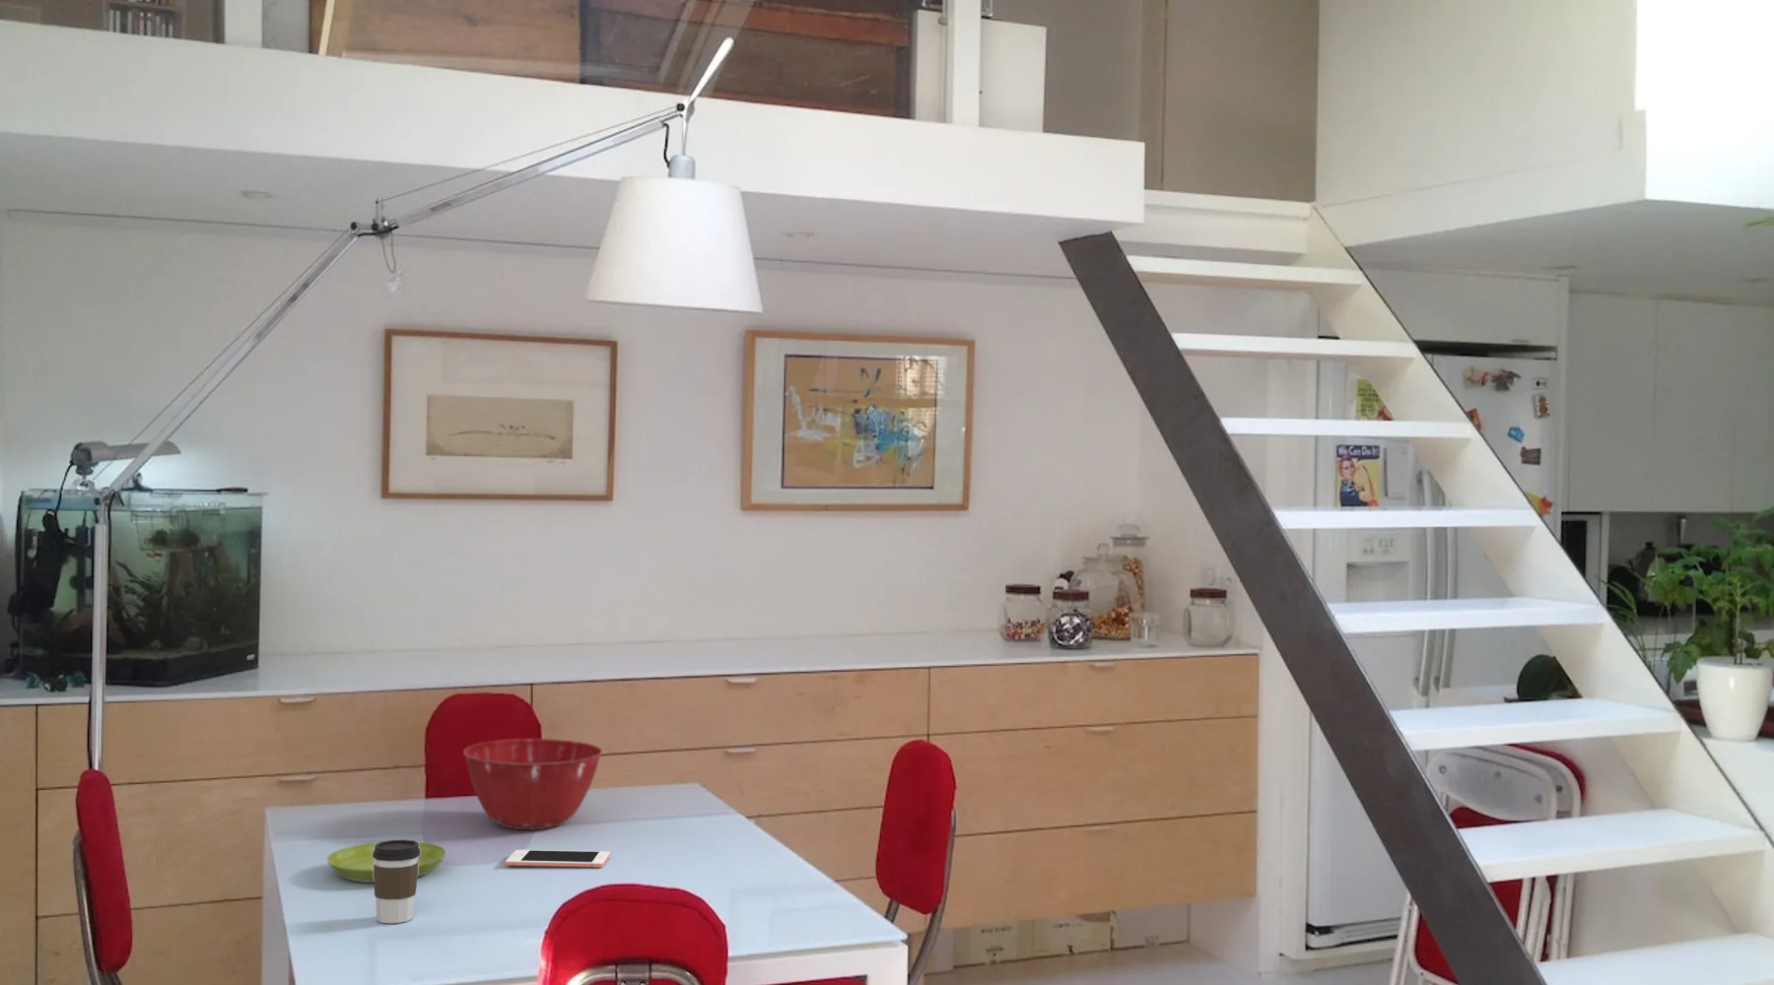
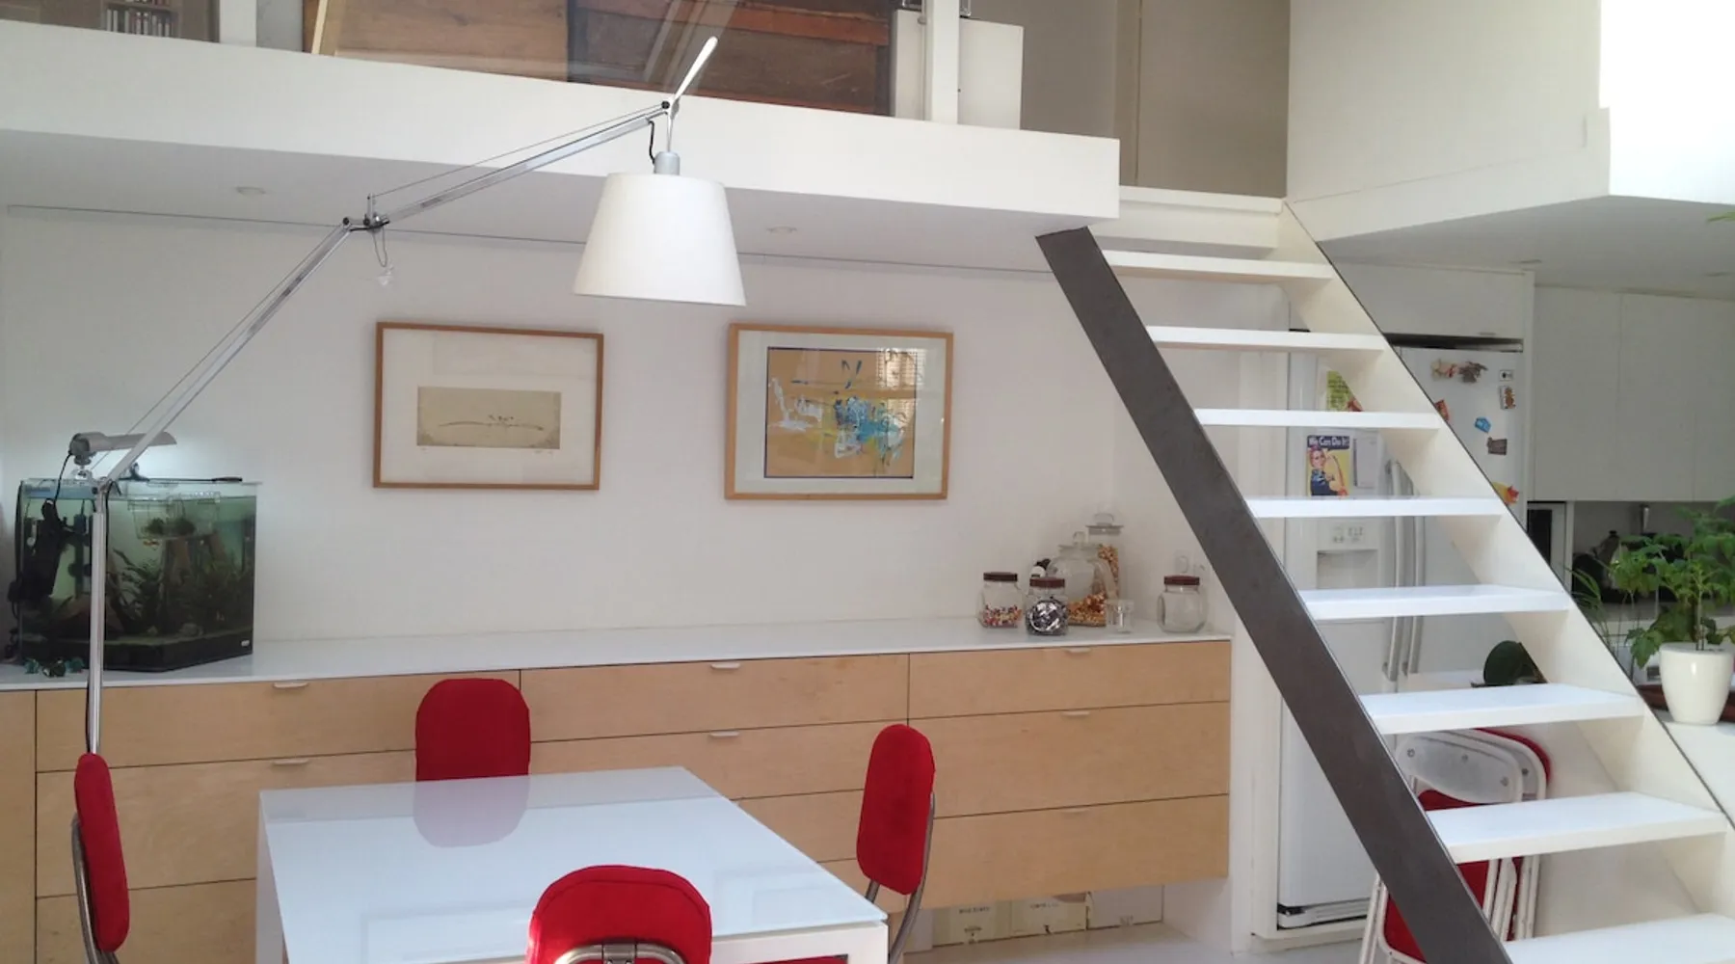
- saucer (374, 862)
- coffee cup (396, 881)
- mixing bowl (533, 786)
- cell phone (558, 858)
